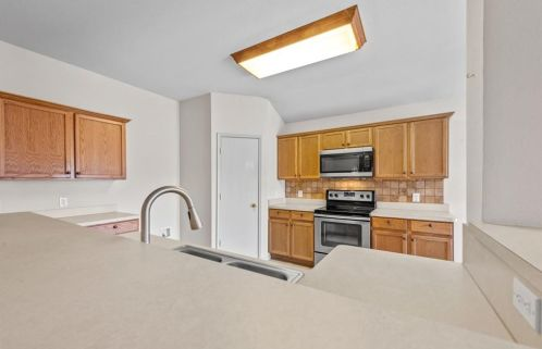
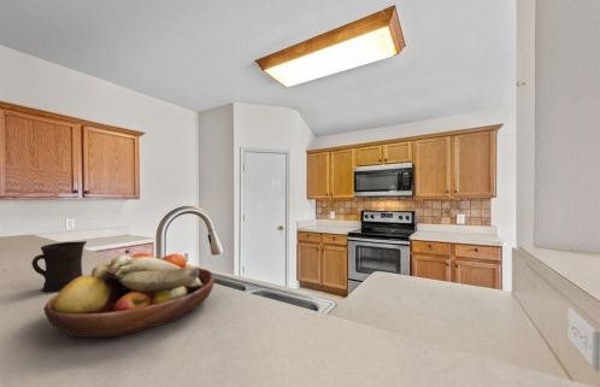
+ mug (61, 265)
+ fruit bowl (143, 278)
